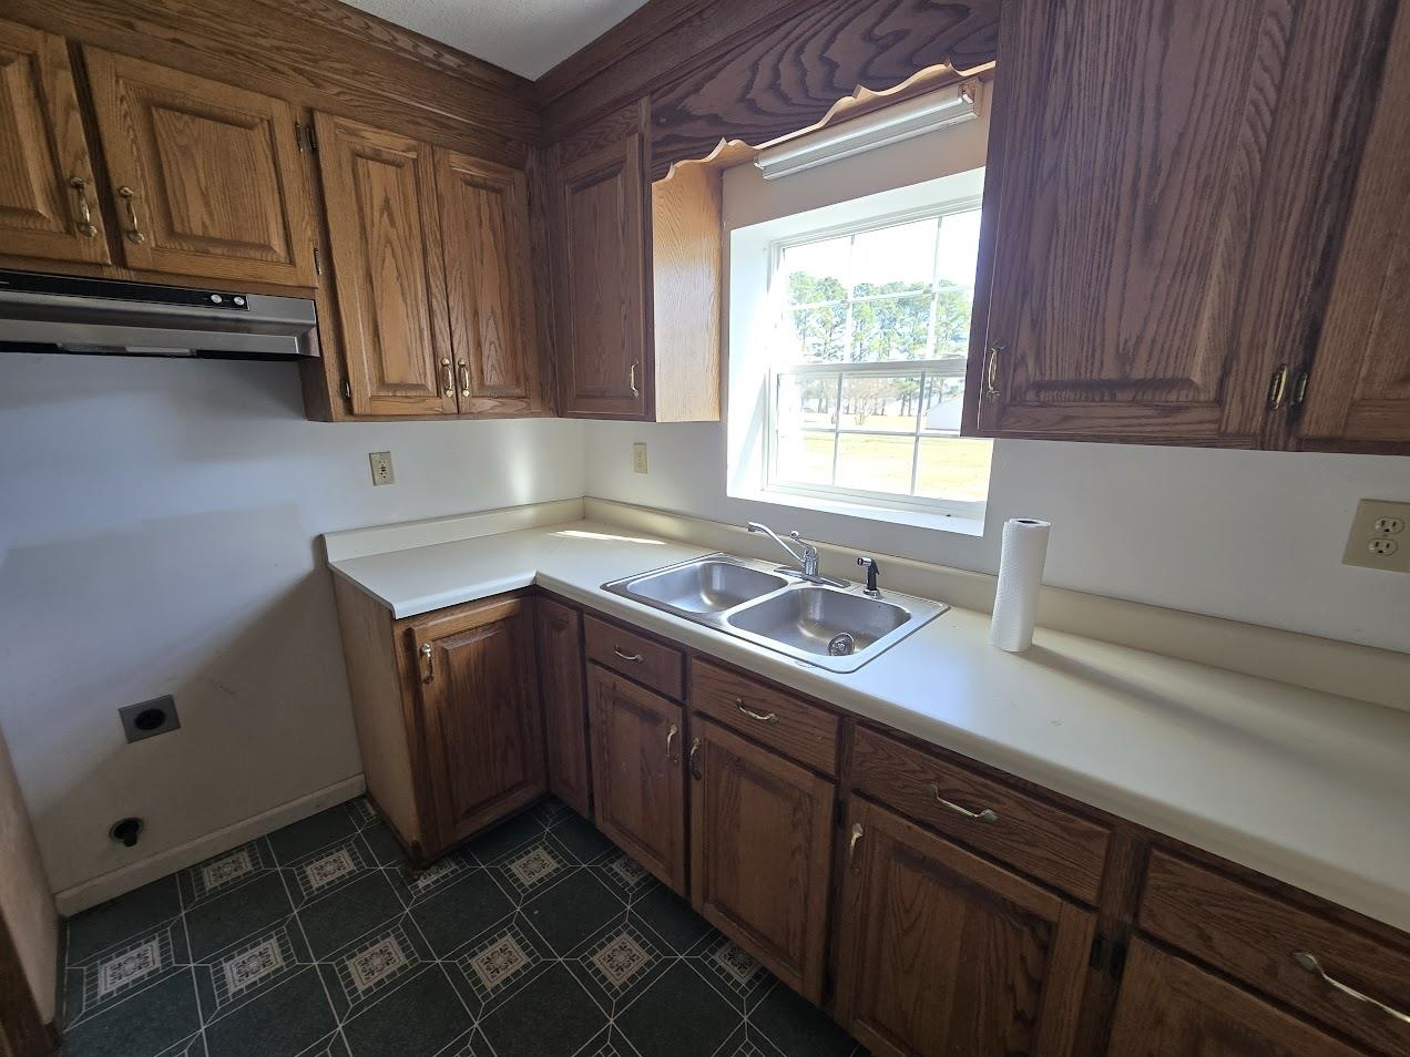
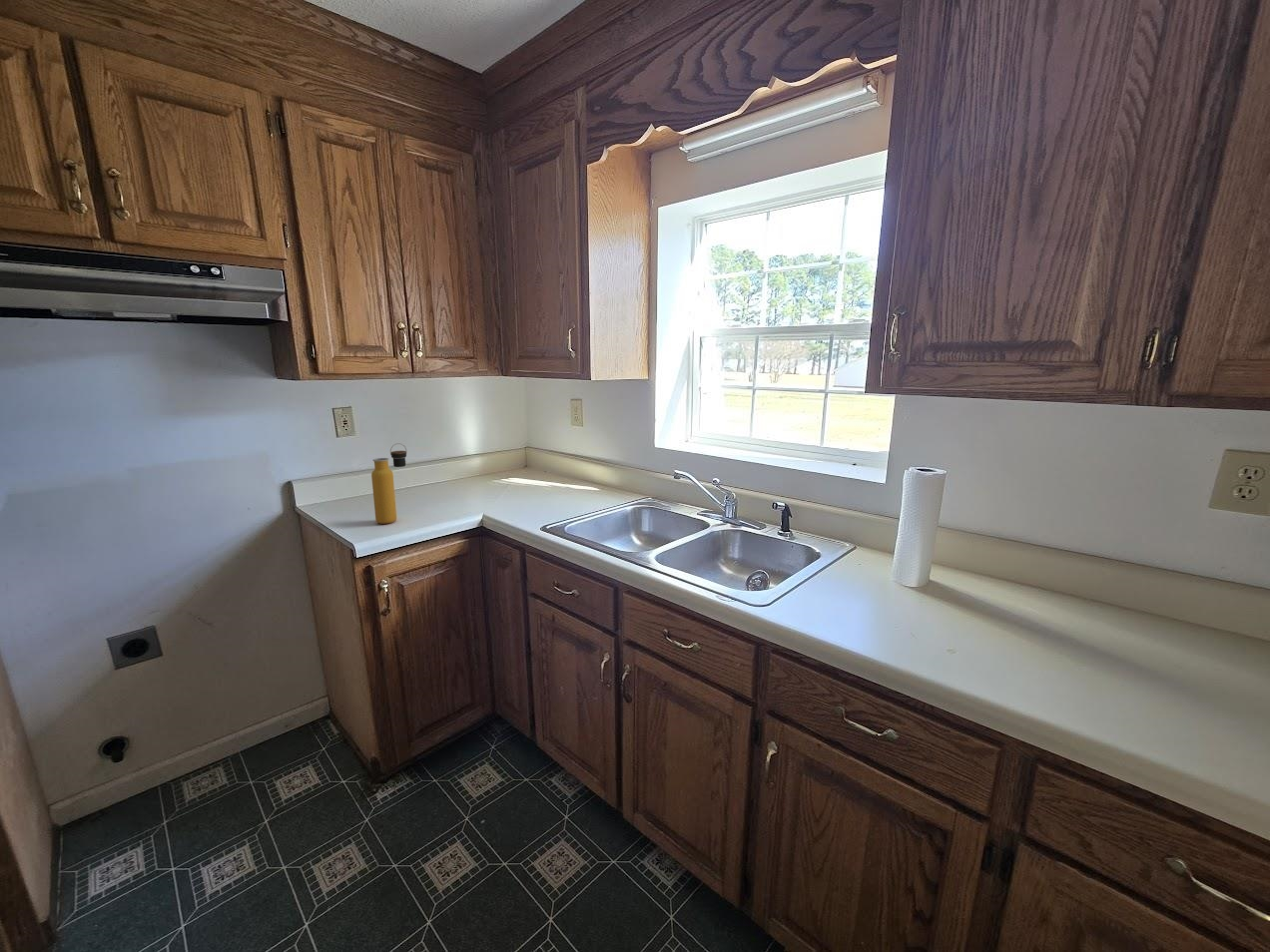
+ water bottle (391, 482)
